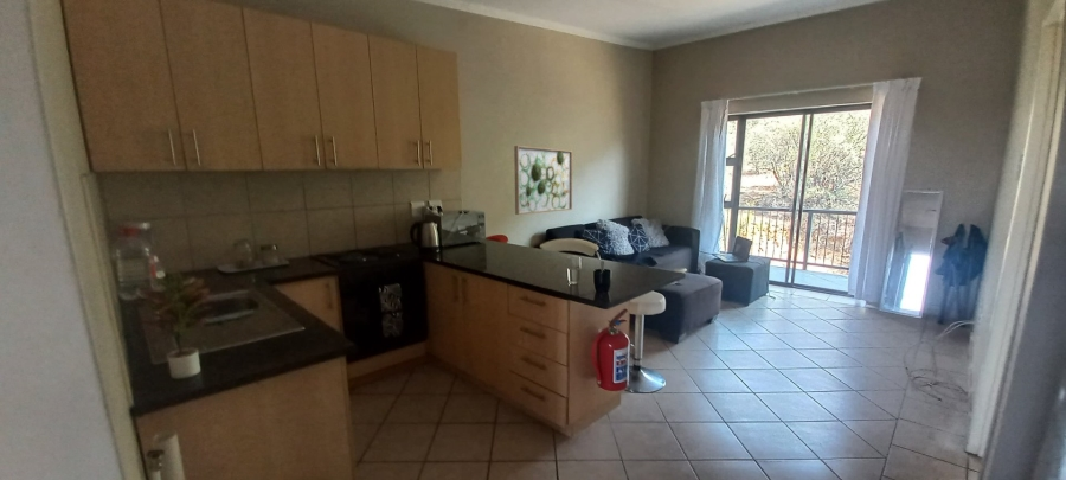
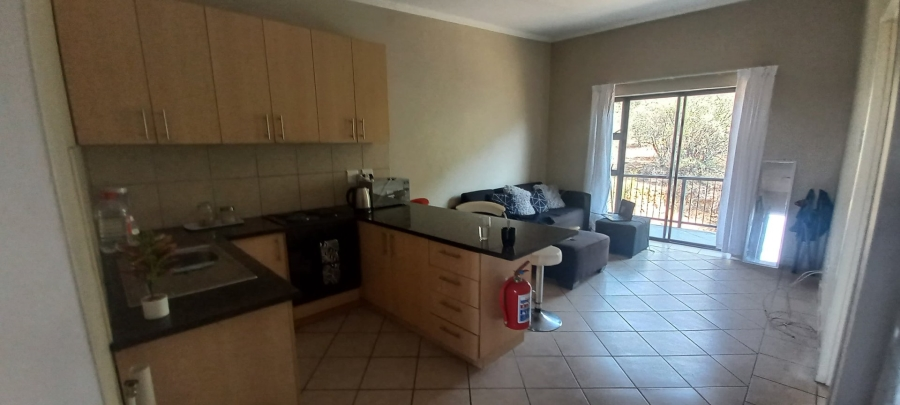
- wall art (546, 180)
